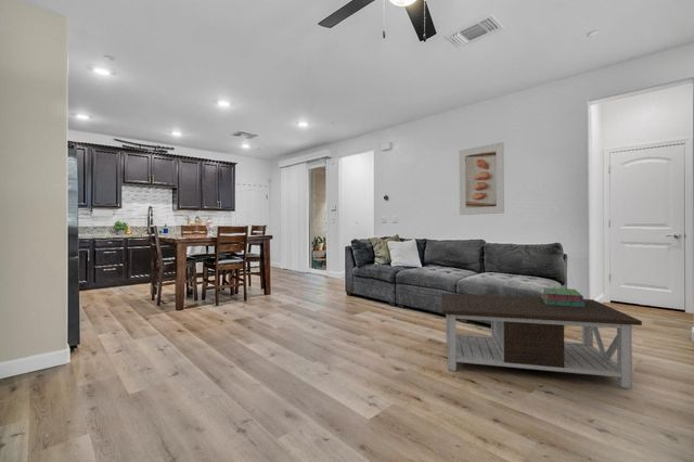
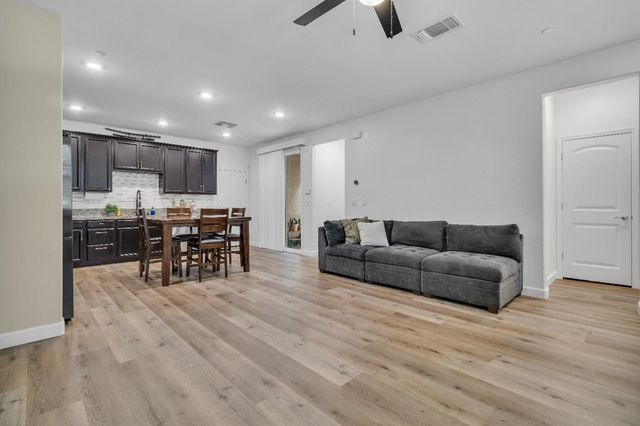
- stack of books (561, 296)
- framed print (480, 180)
- coffee table (523, 333)
